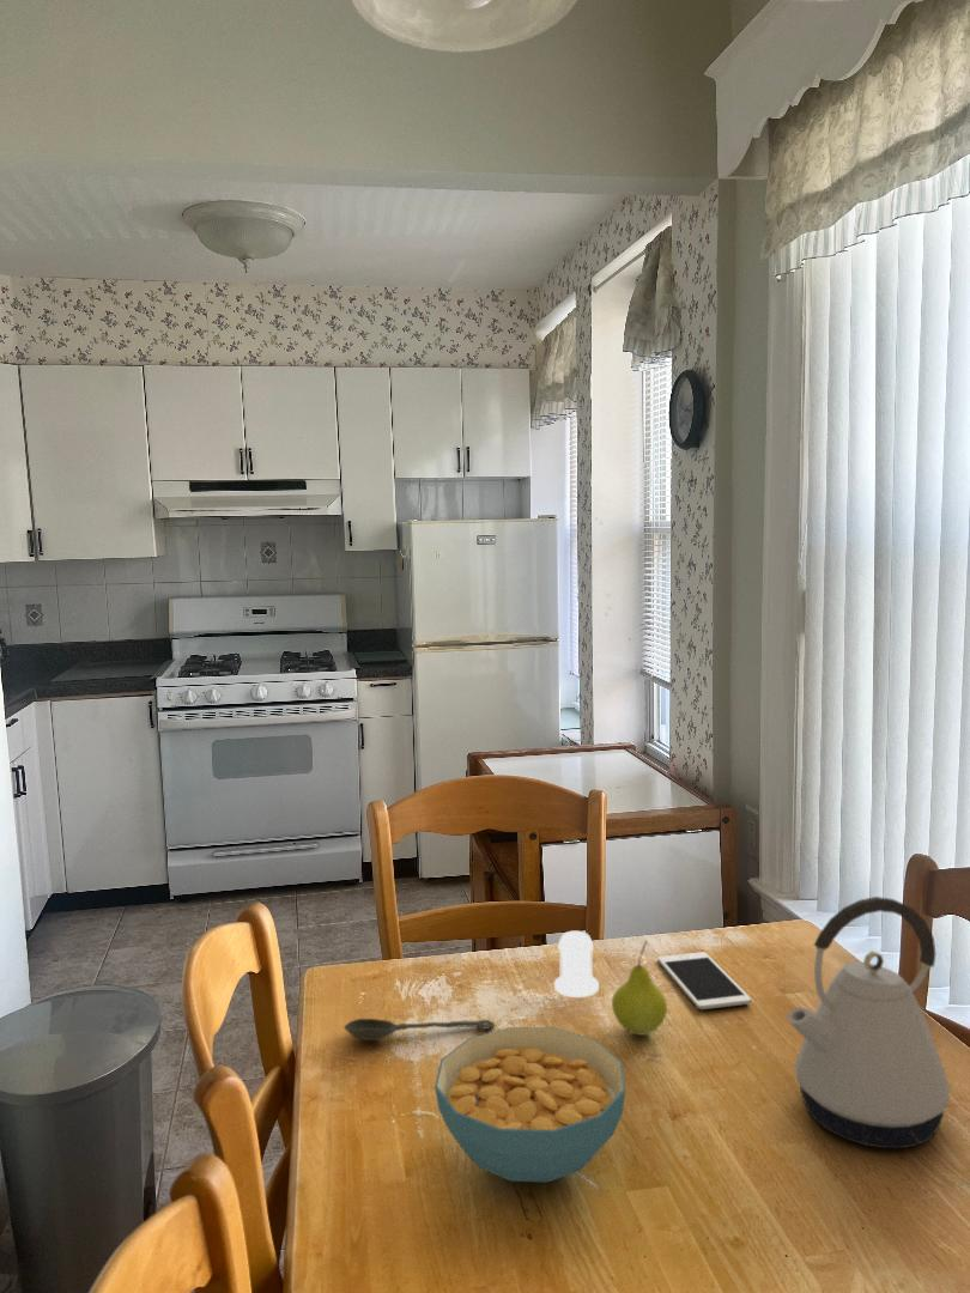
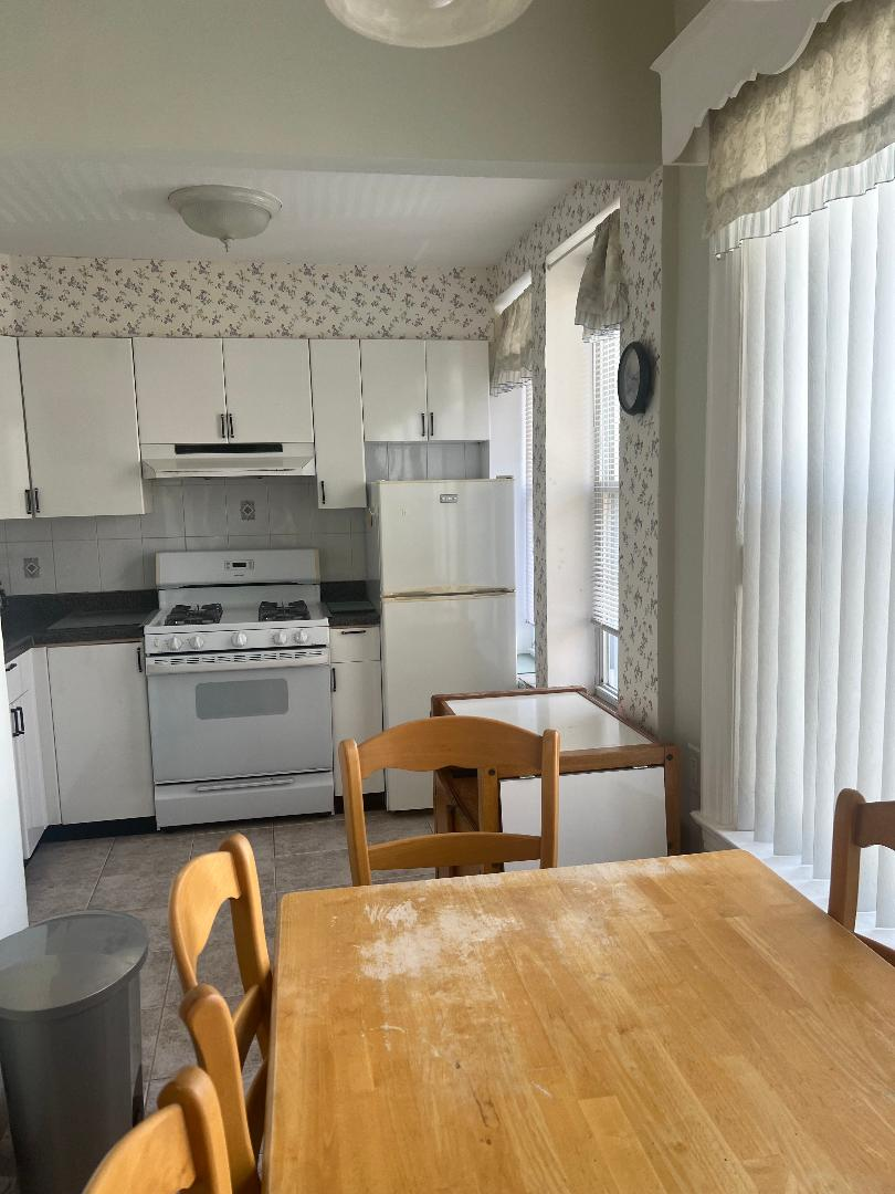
- spoon (420, 1024)
- cell phone (702, 978)
- cereal bowl (531, 1117)
- kettle (866, 1008)
- fruit (638, 988)
- salt shaker (576, 960)
